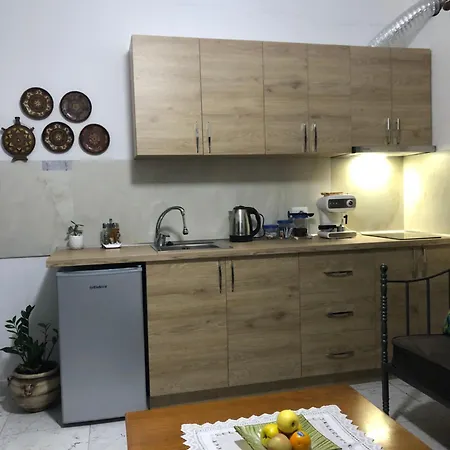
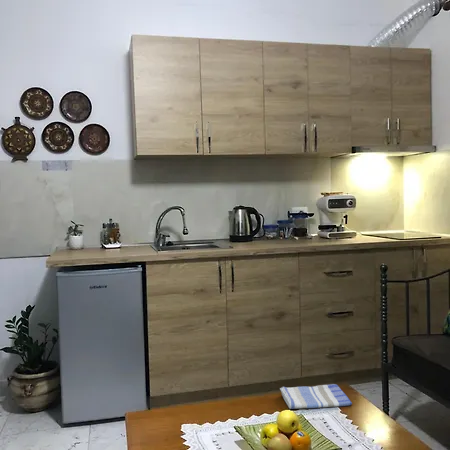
+ dish towel (314, 396)
